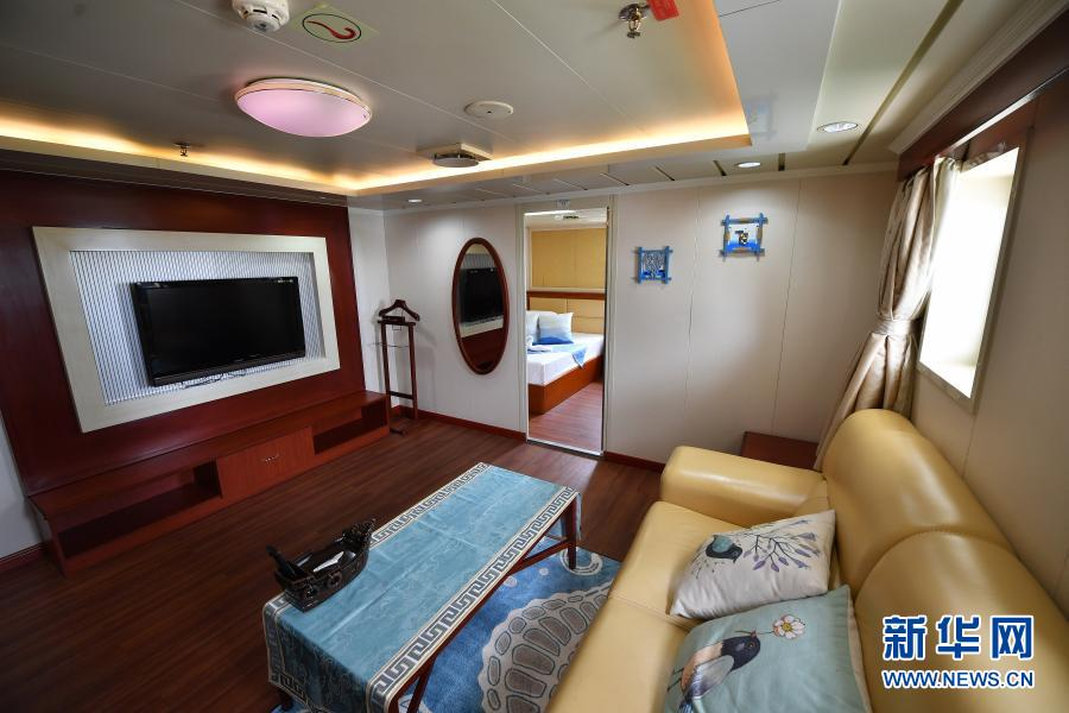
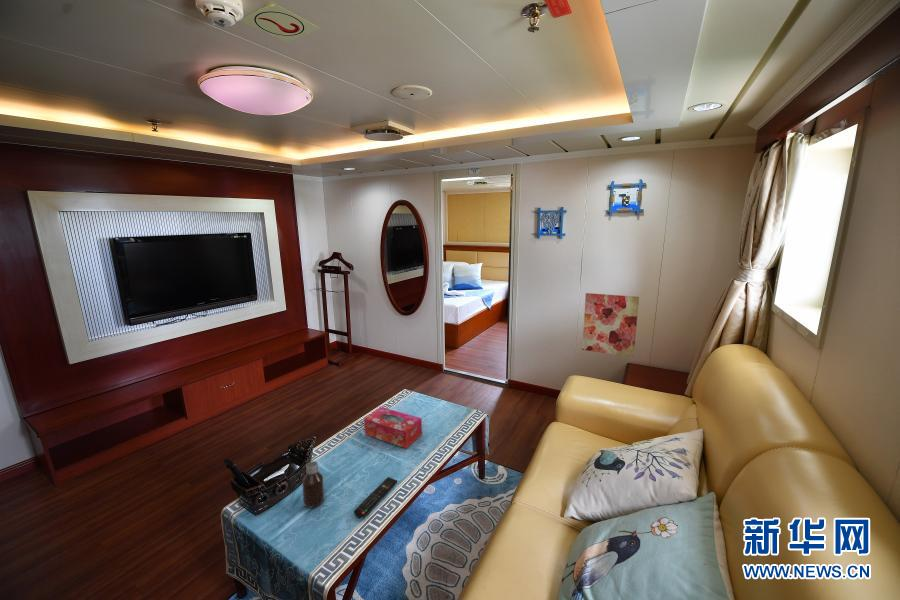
+ bottle (312, 483)
+ remote control (376, 496)
+ tissue box (393, 426)
+ wall art (609, 324)
